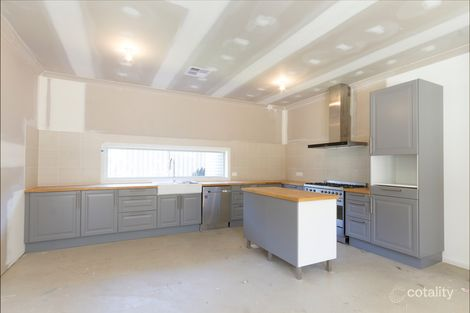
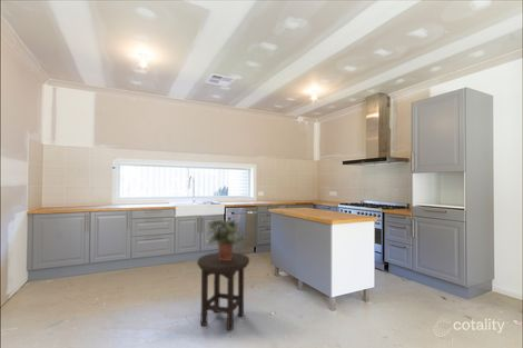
+ potted plant (226, 237)
+ stool (219, 289)
